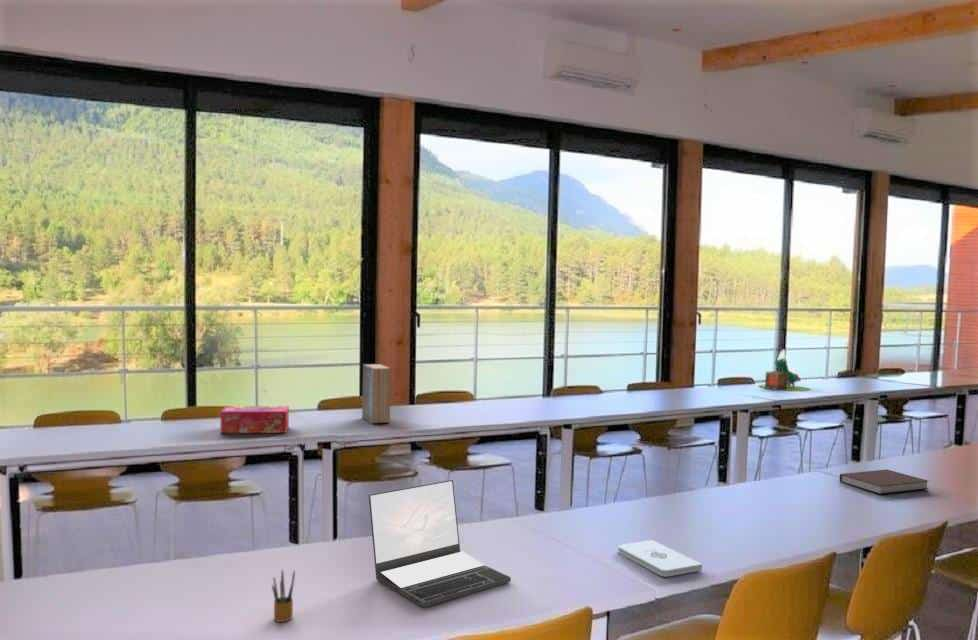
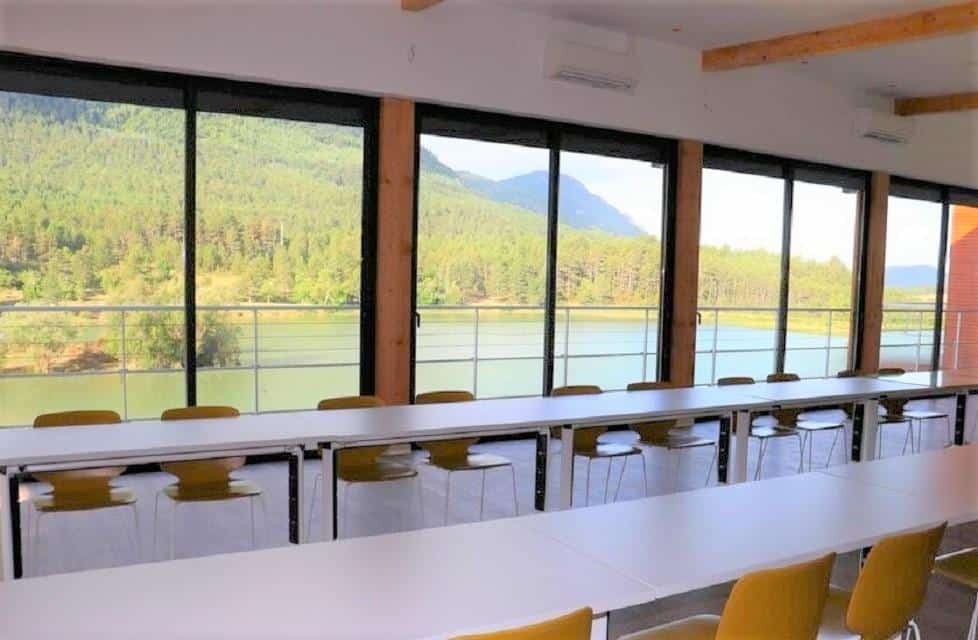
- notebook (883, 481)
- plant pot (785, 368)
- tissue box (255, 419)
- book (375, 393)
- pencil box (284, 596)
- laptop (439, 537)
- notepad (657, 557)
